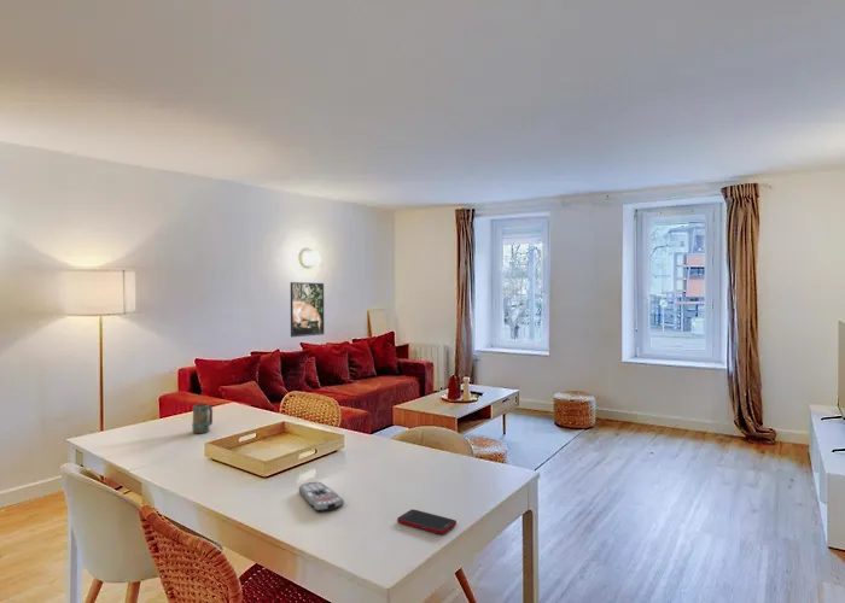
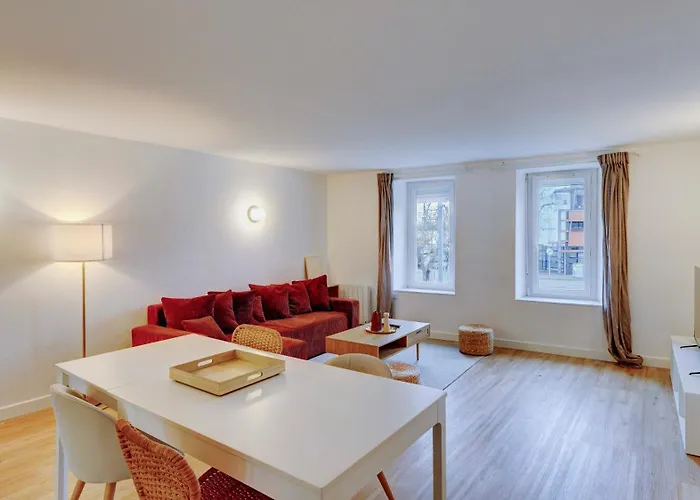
- mug (203, 417)
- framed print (307, 309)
- cell phone (426, 521)
- remote control (319, 496)
